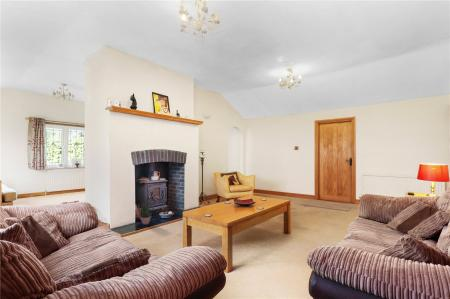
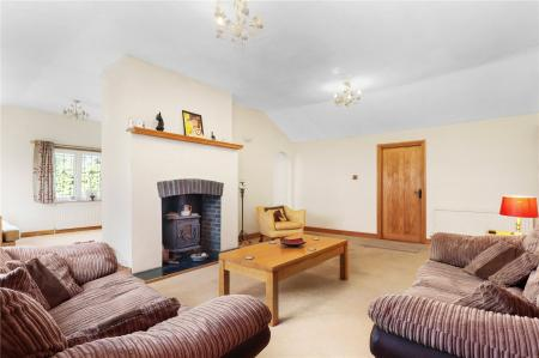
- potted plant (145, 213)
